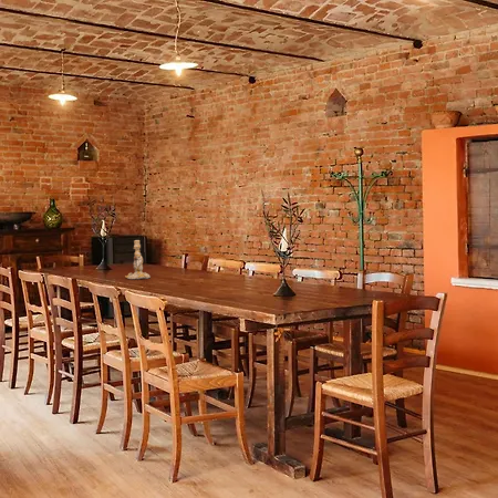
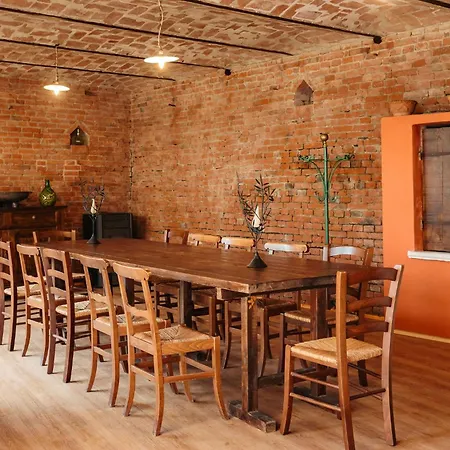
- candlestick (138, 259)
